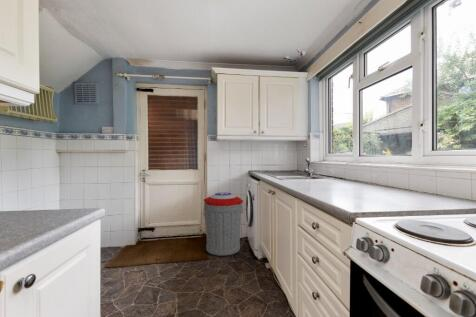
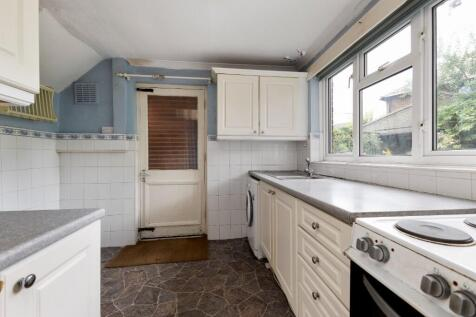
- trash can (223, 221)
